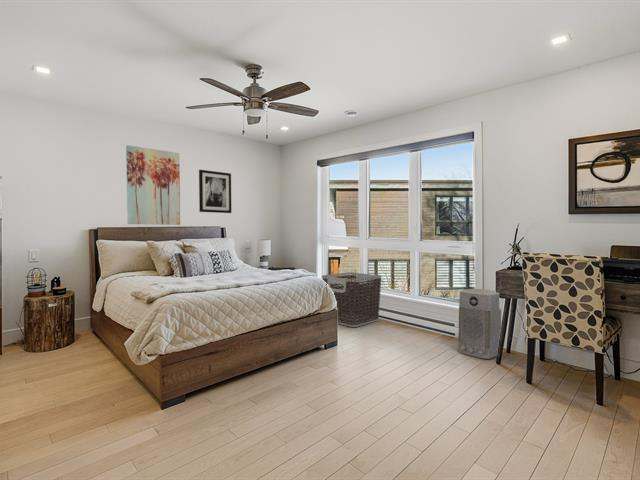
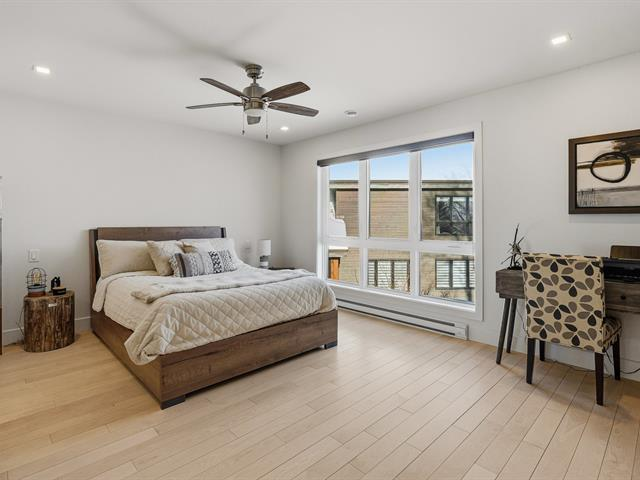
- wall art (154, 187)
- air purifier (479, 321)
- wall art (215, 192)
- clothes hamper (351, 297)
